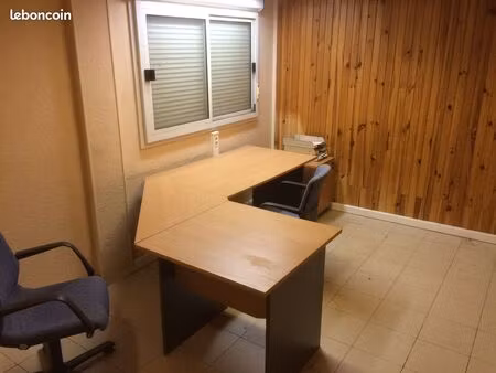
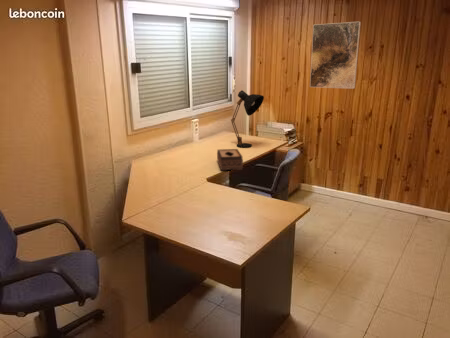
+ tissue box (229, 159)
+ desk lamp (248, 115)
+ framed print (333, 56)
